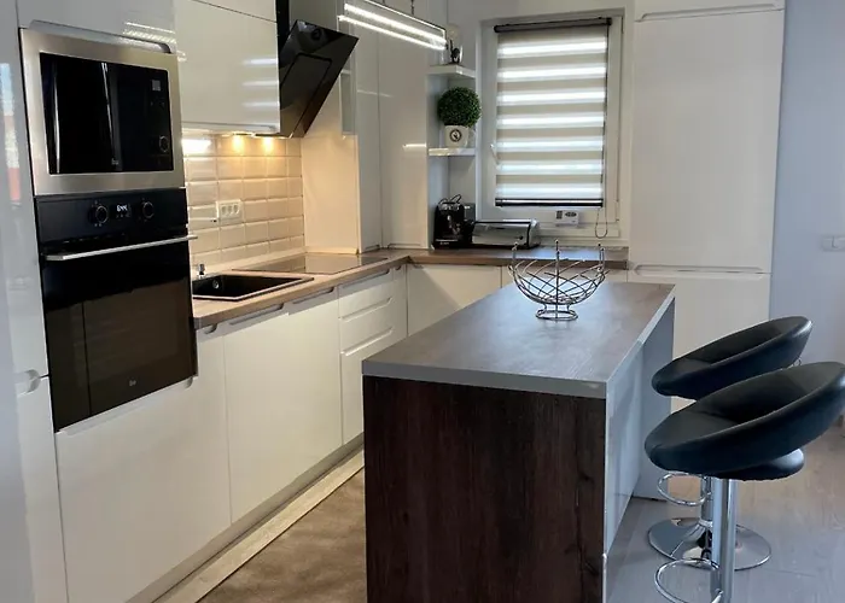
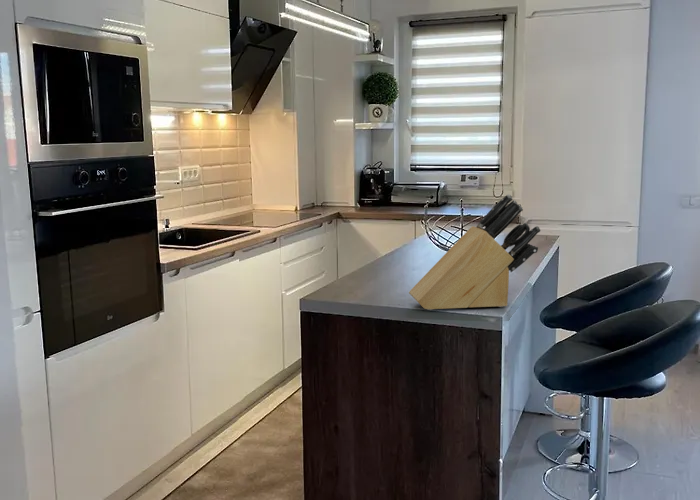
+ knife block (474, 250)
